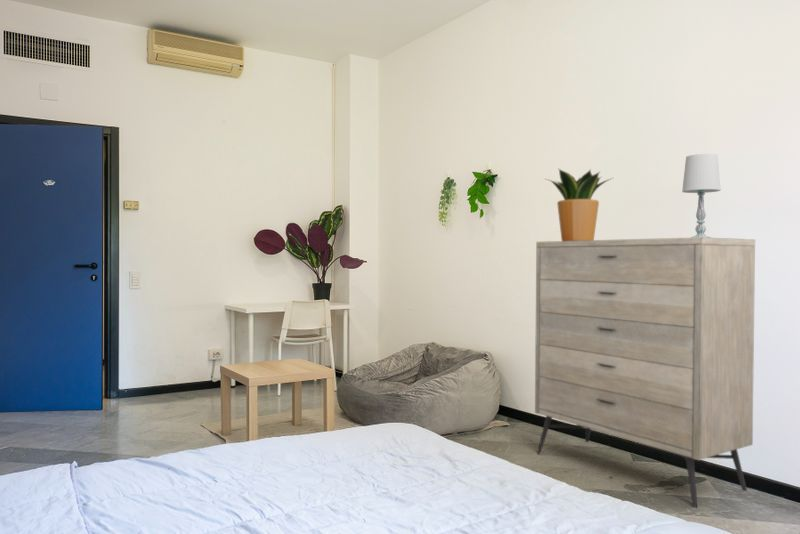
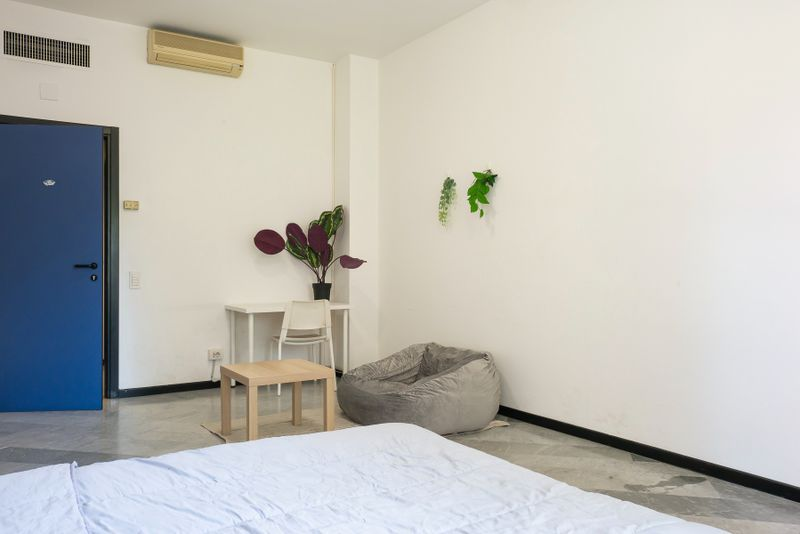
- potted plant (581, 206)
- dresser (634, 355)
- table lamp (701, 197)
